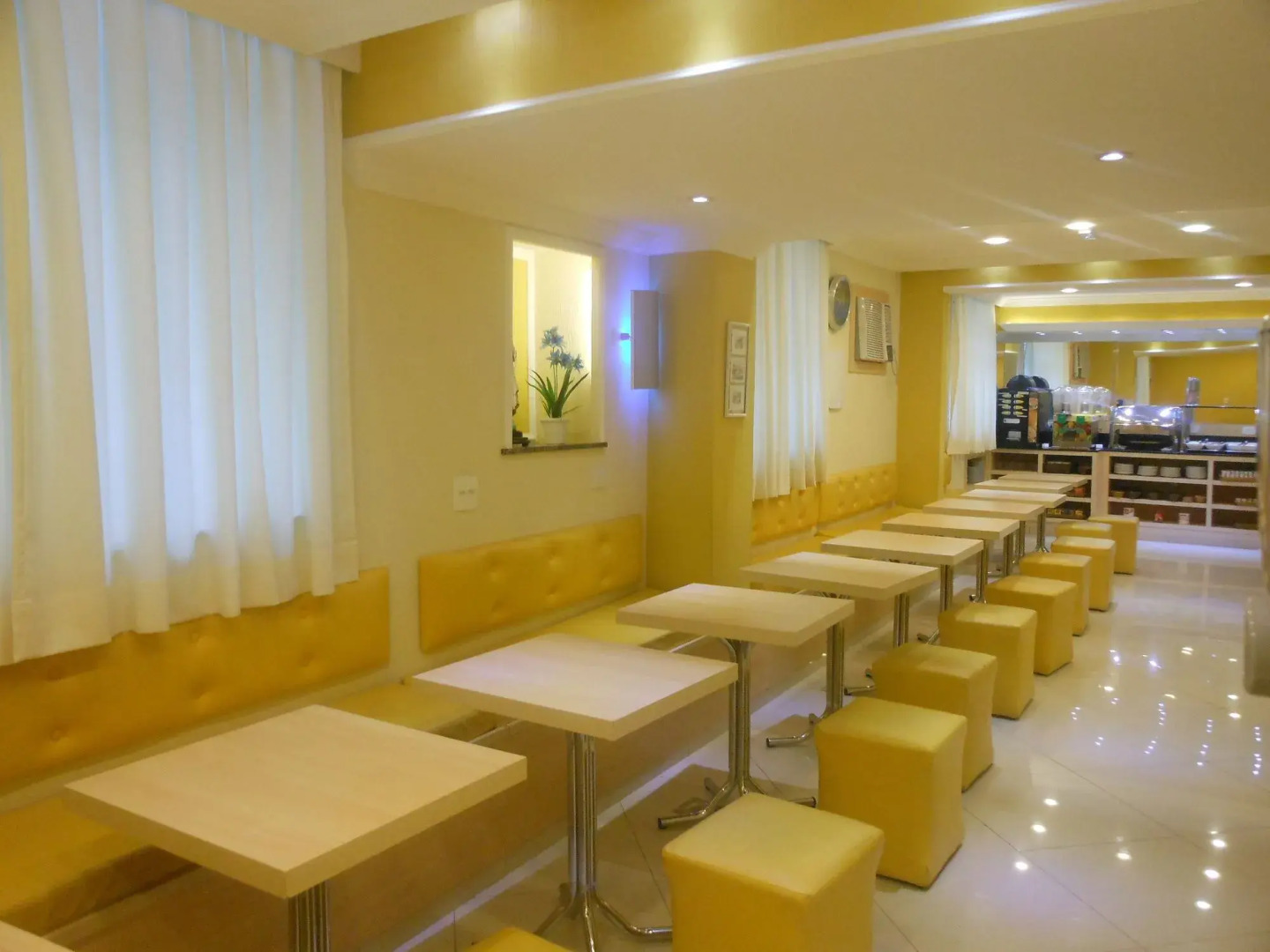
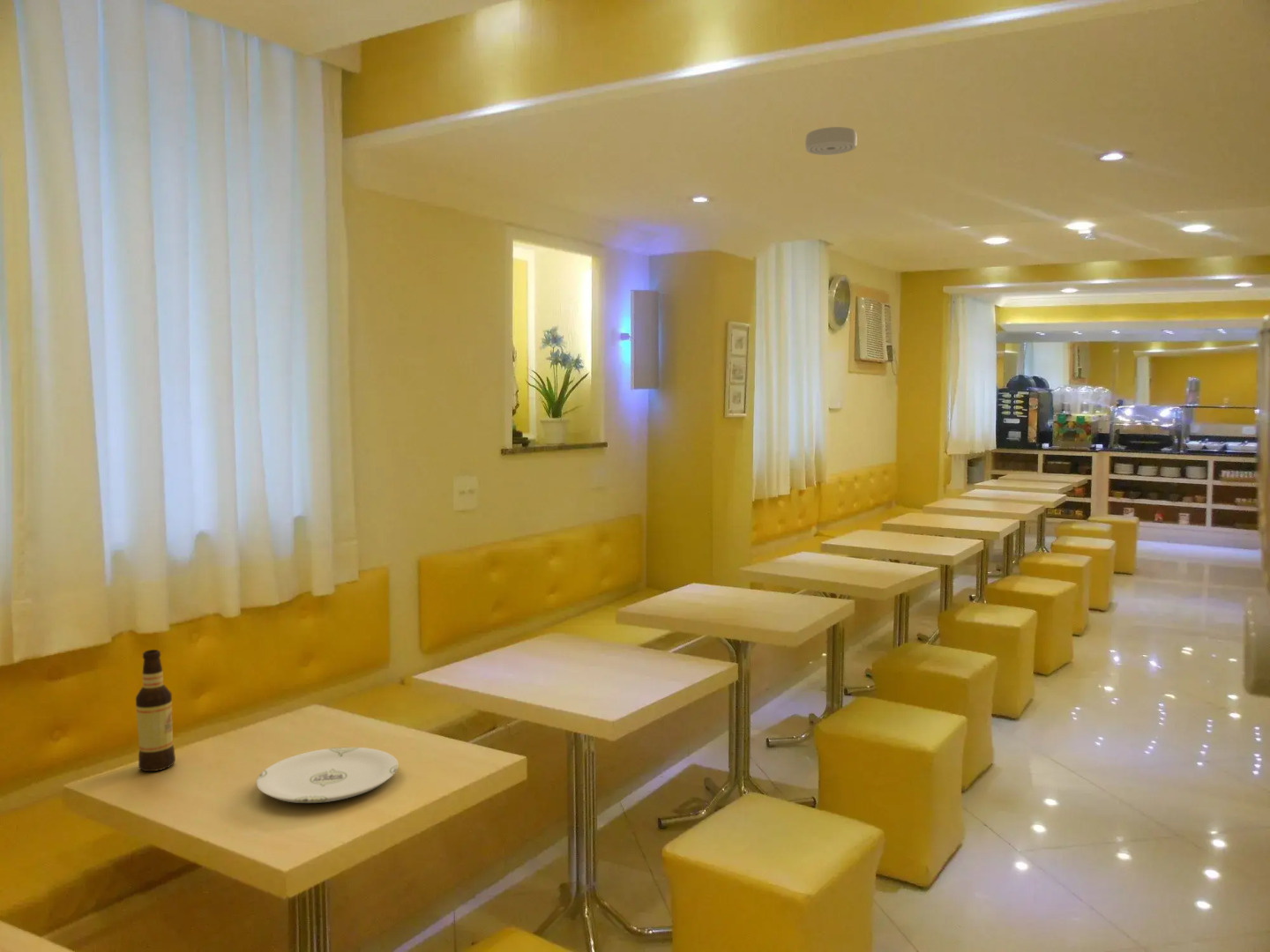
+ bottle (154, 709)
+ plate (329, 777)
+ smoke detector (831, 141)
